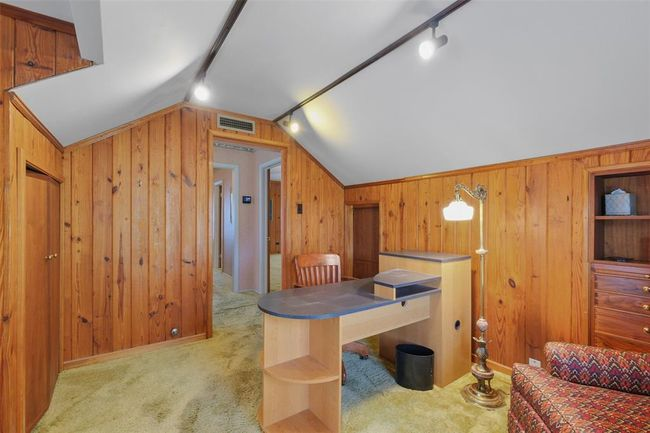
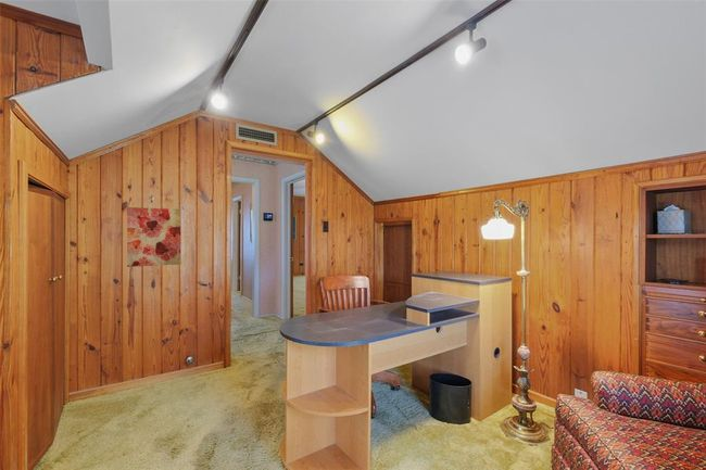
+ wall art (154, 237)
